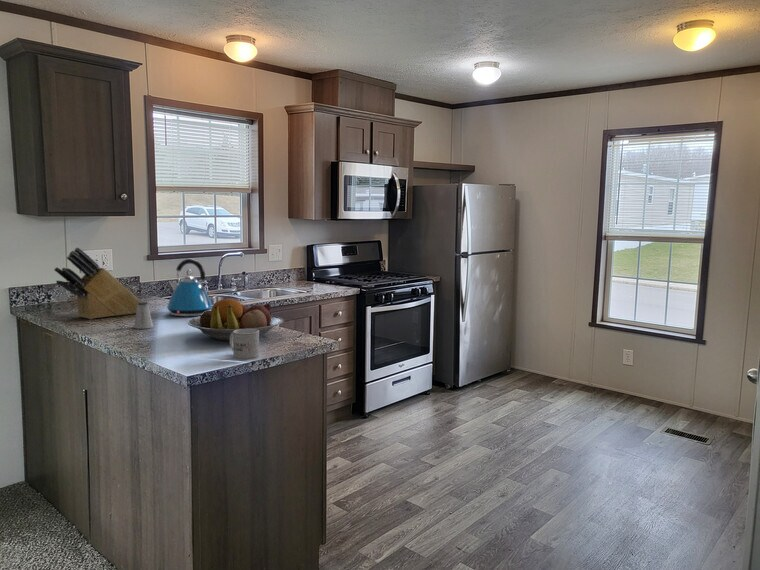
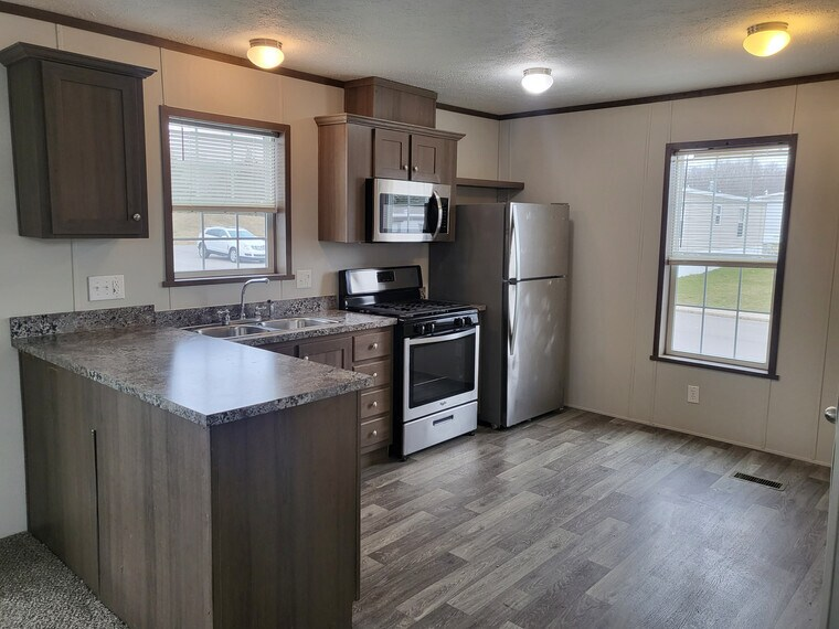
- knife block (101, 281)
- mug (242, 343)
- fruit bowl (236, 316)
- saltshaker (143, 314)
- kettle (191, 286)
